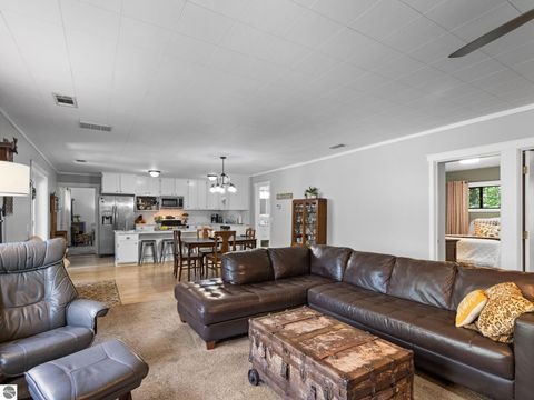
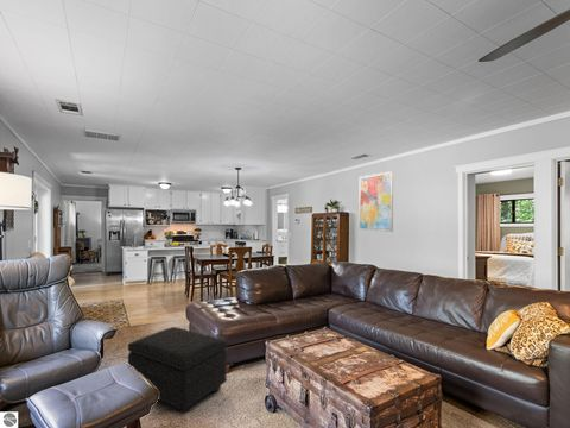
+ footstool (177, 364)
+ wall art (374, 202)
